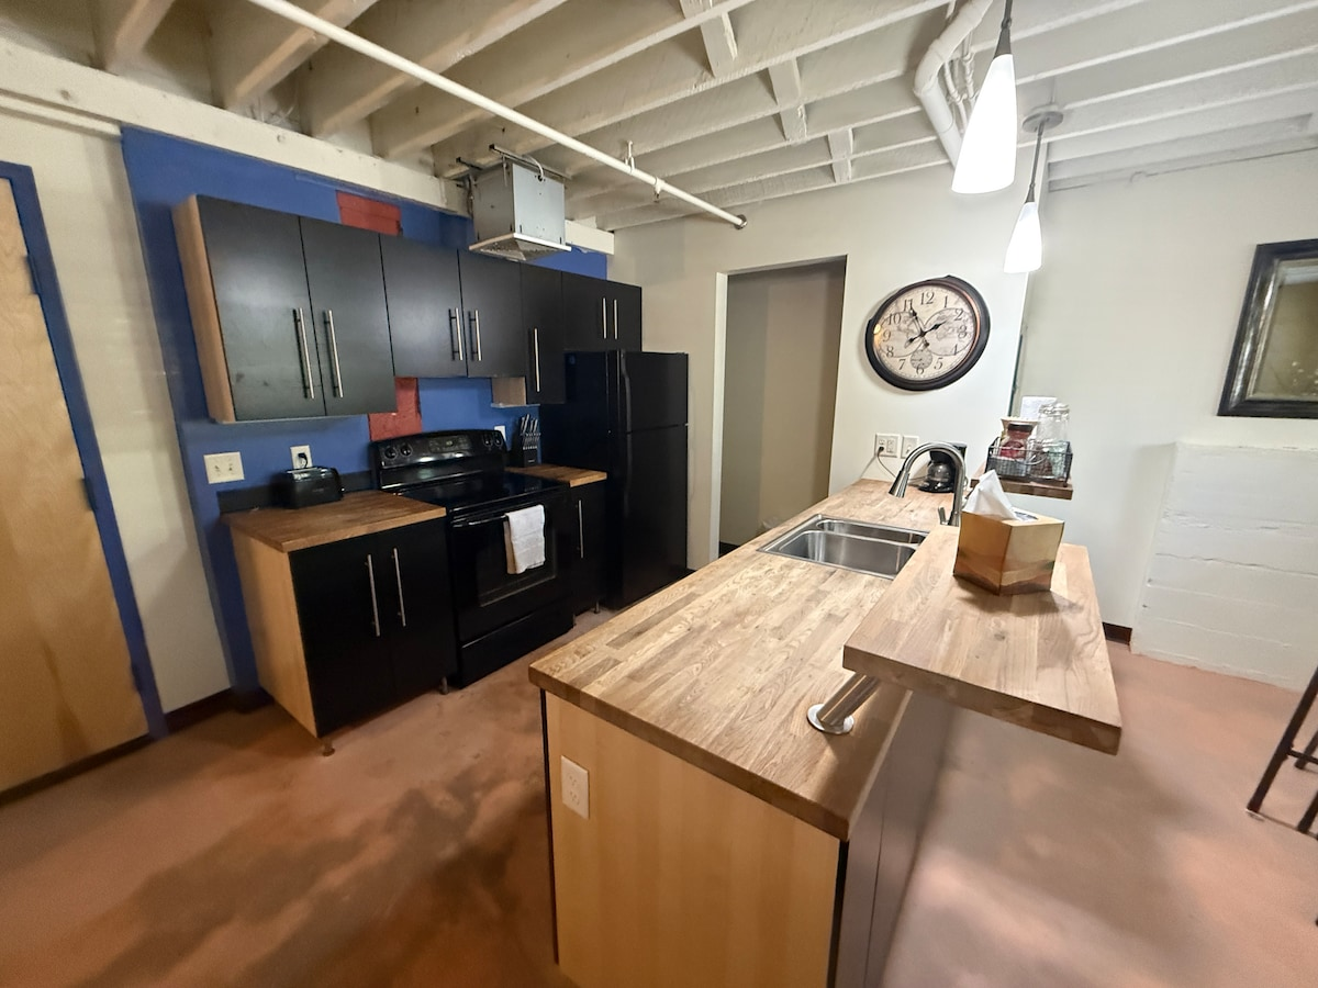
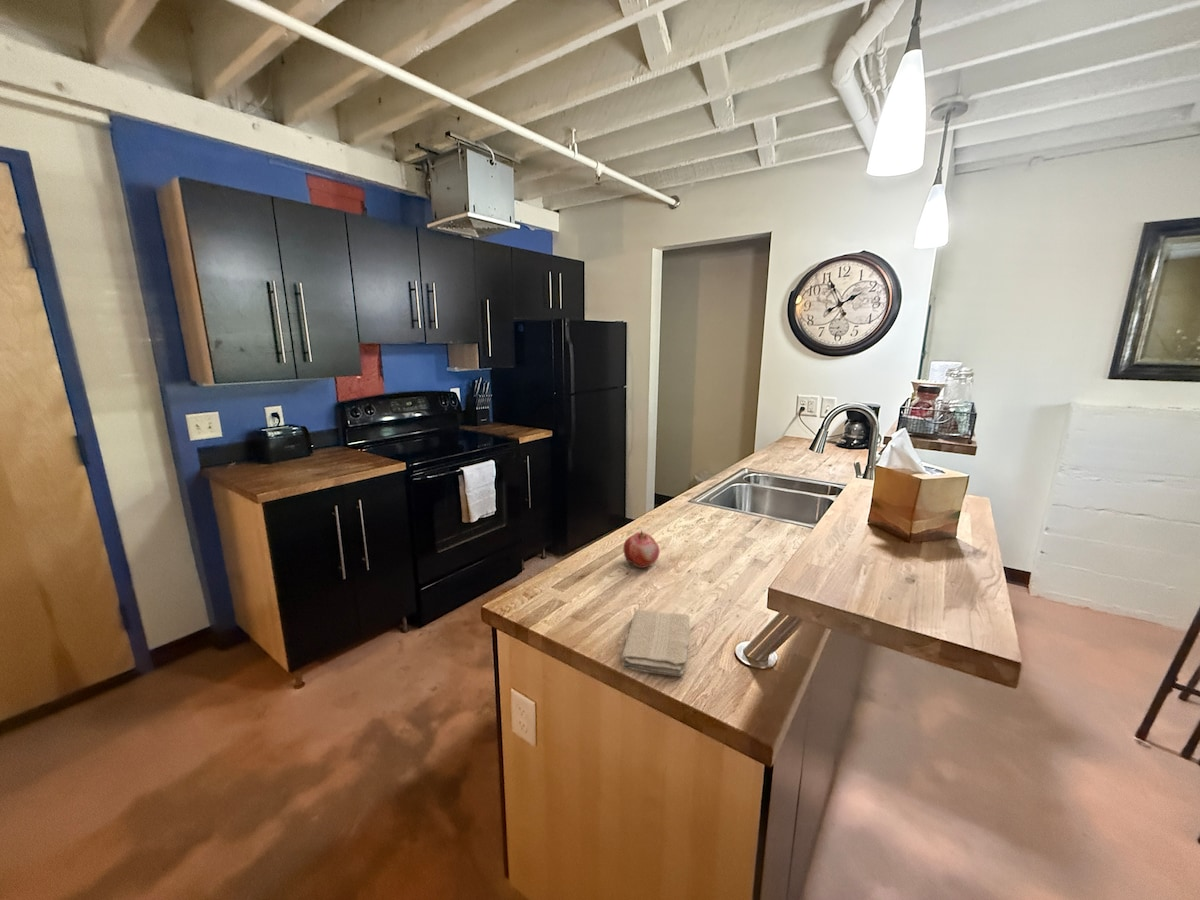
+ fruit (640, 546)
+ washcloth (657, 638)
